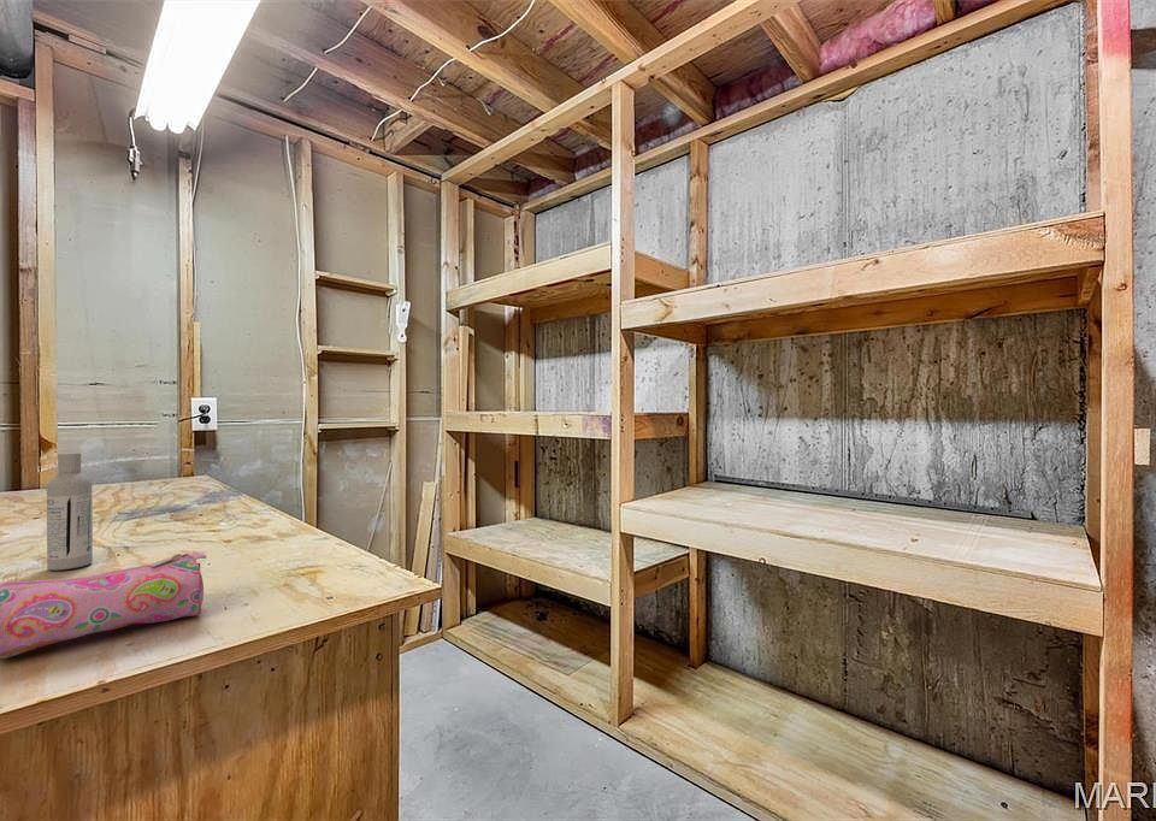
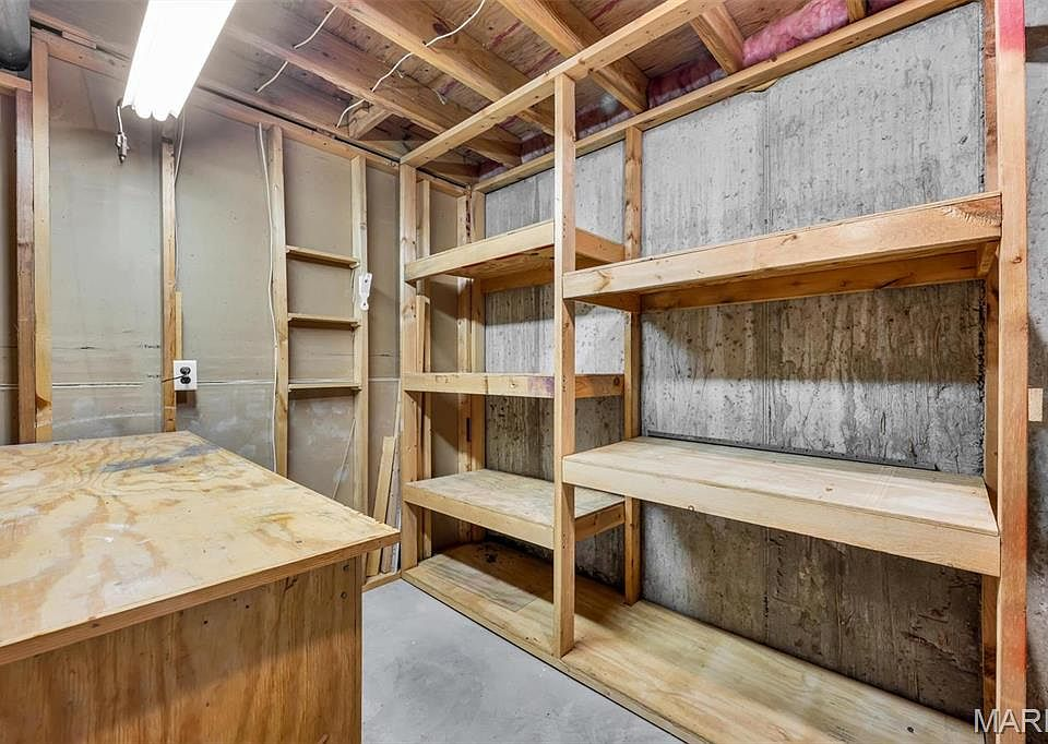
- bottle (70, 509)
- pencil case (106, 599)
